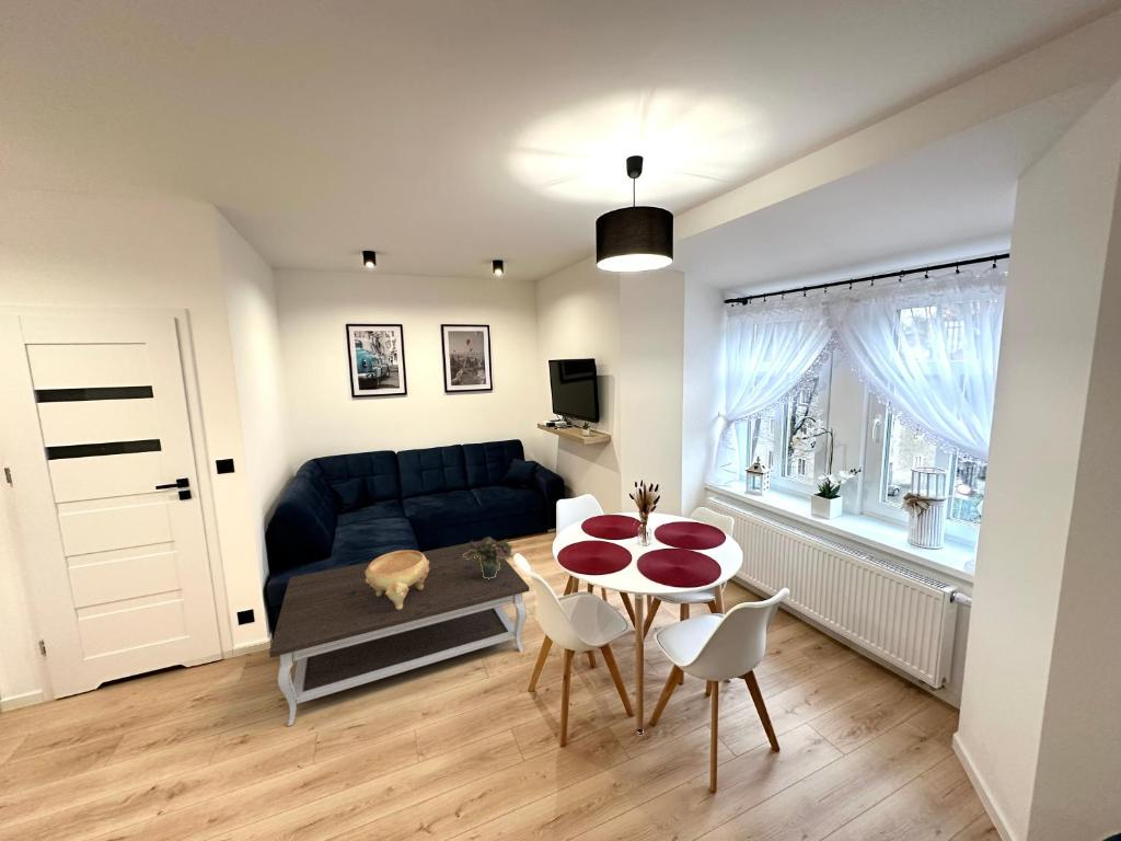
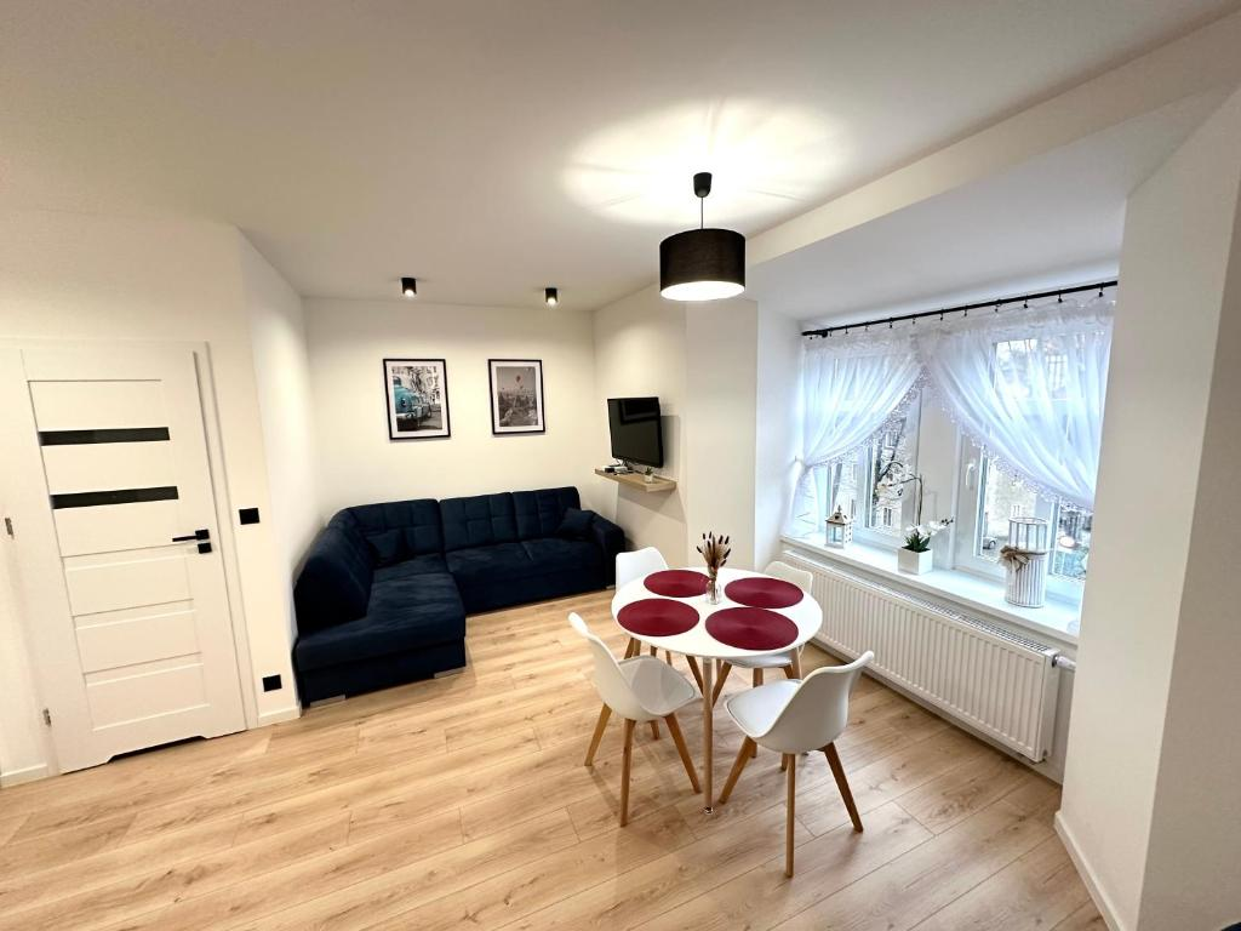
- potted plant (489, 558)
- decorative bowl (396, 577)
- coffee table (407, 613)
